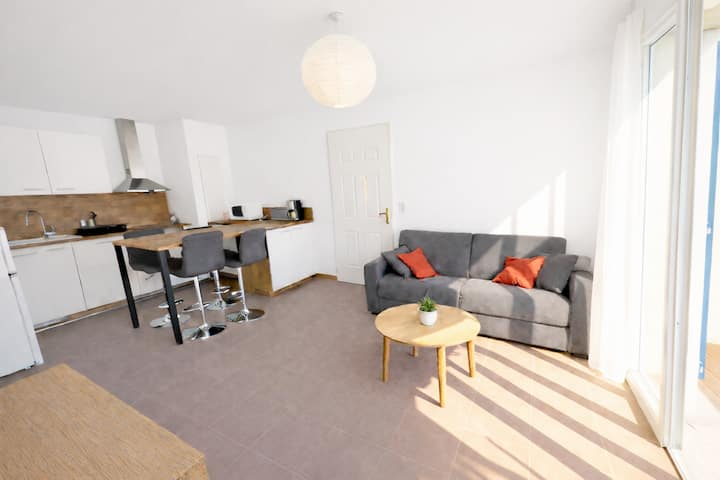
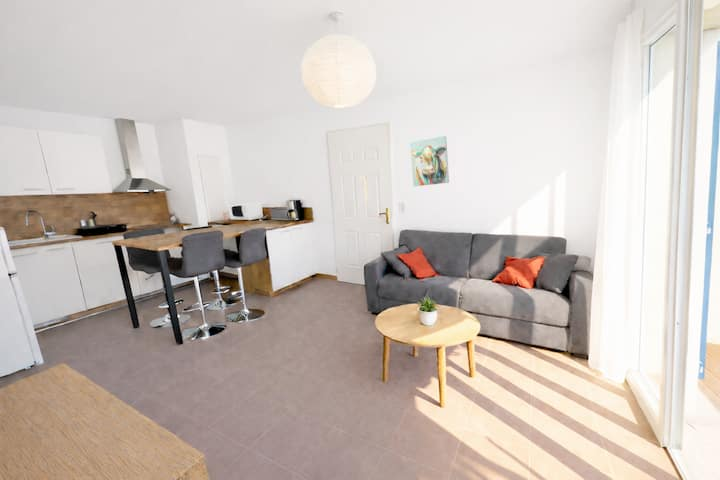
+ wall art (429, 162)
